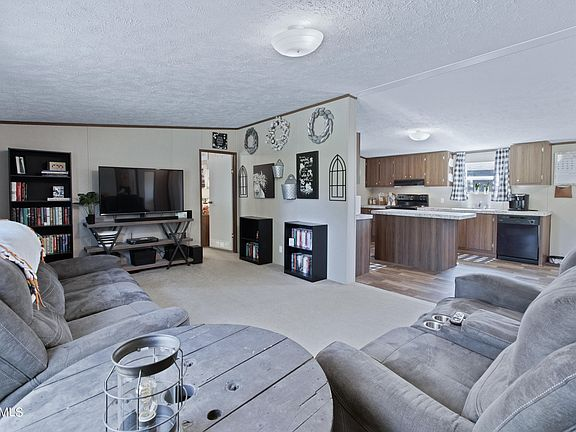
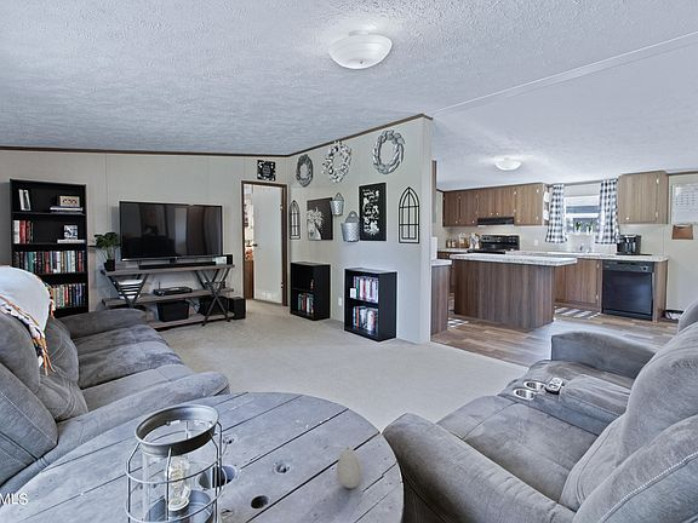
+ decorative egg (349, 466)
